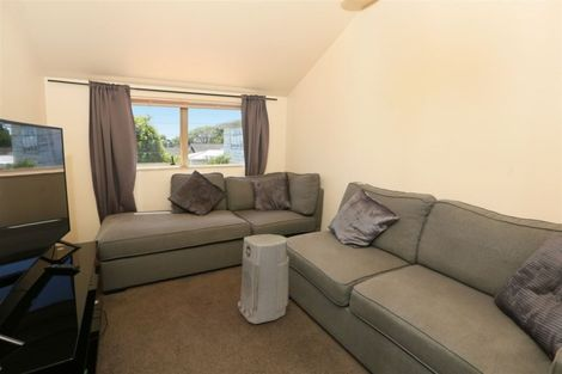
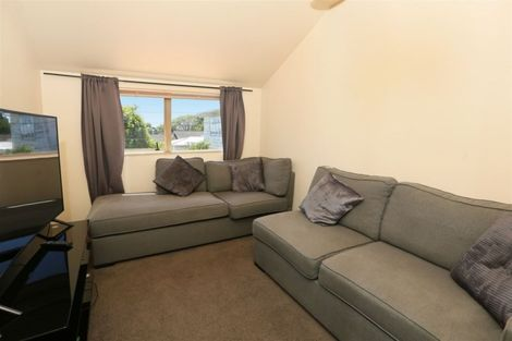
- air purifier (265, 275)
